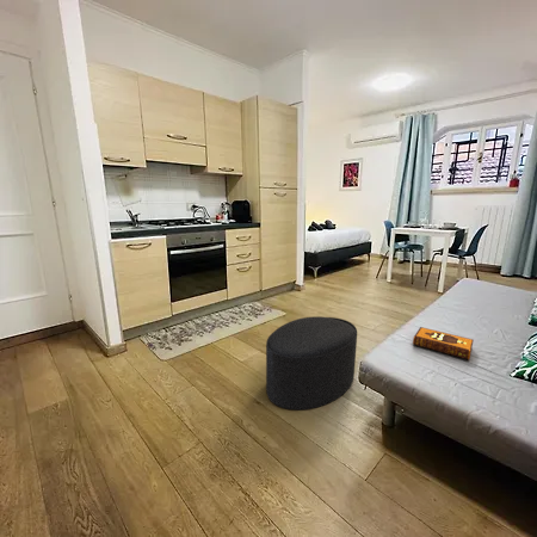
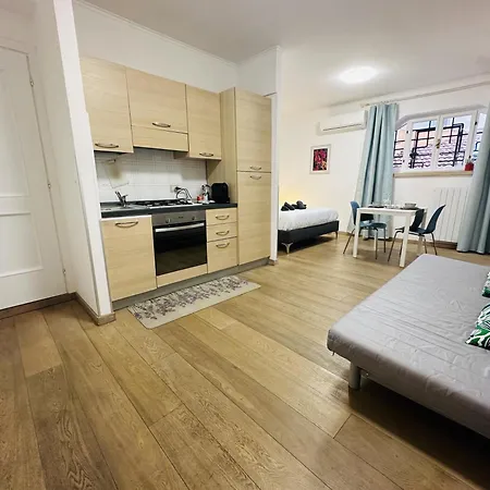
- hardback book (442, 341)
- ottoman (313, 356)
